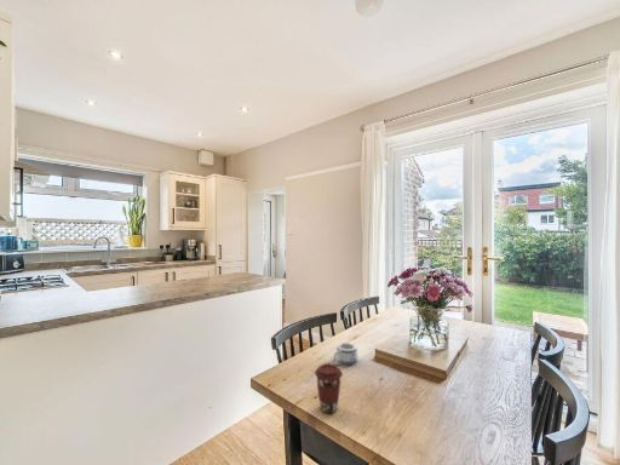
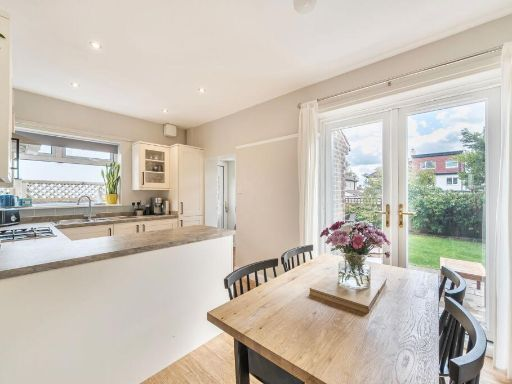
- coffee cup (328, 388)
- mug (344, 354)
